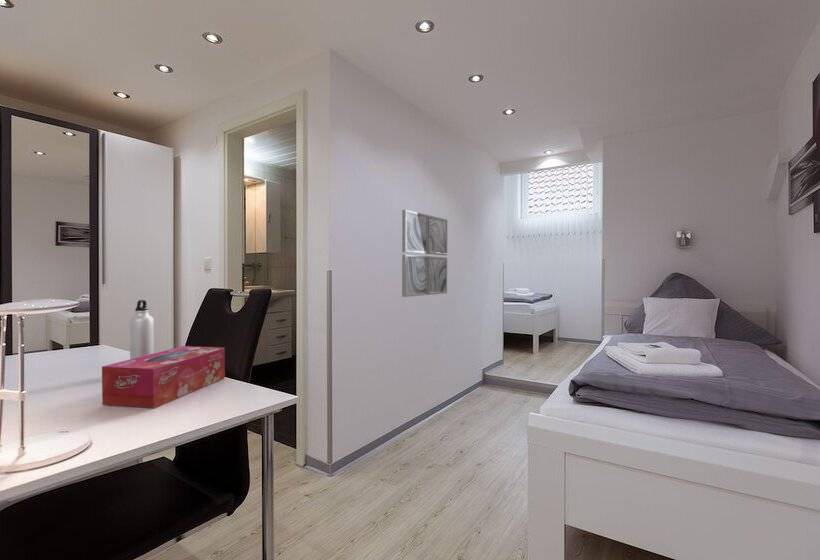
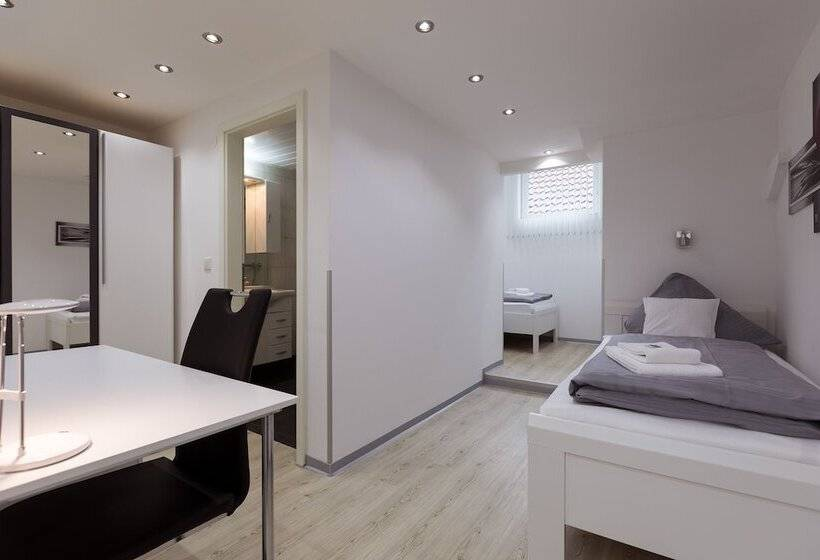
- tissue box (170, 372)
- wall art (426, 256)
- water bottle (142, 335)
